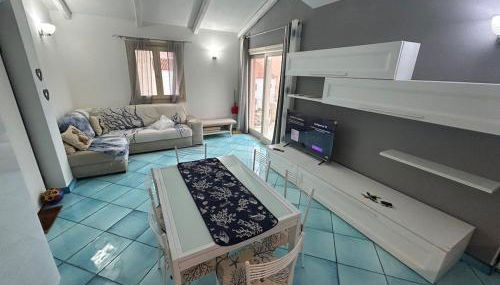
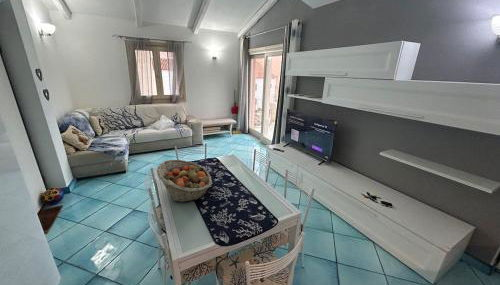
+ fruit basket (185, 178)
